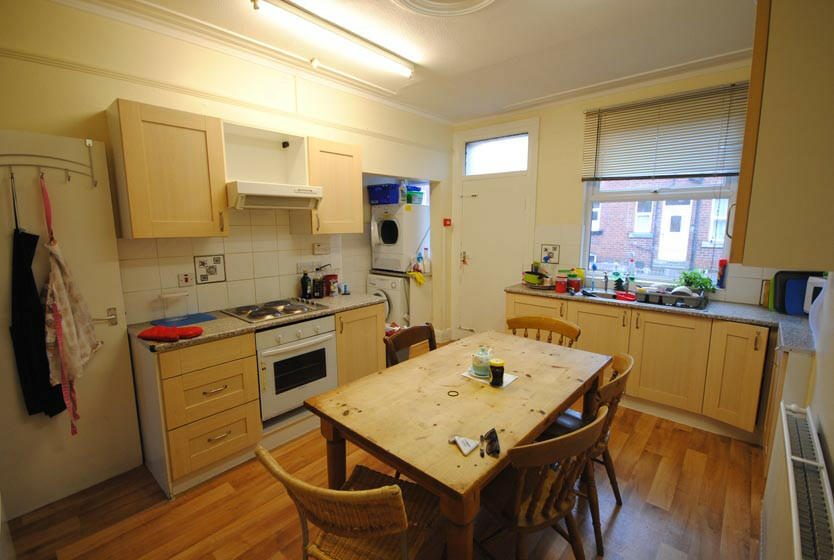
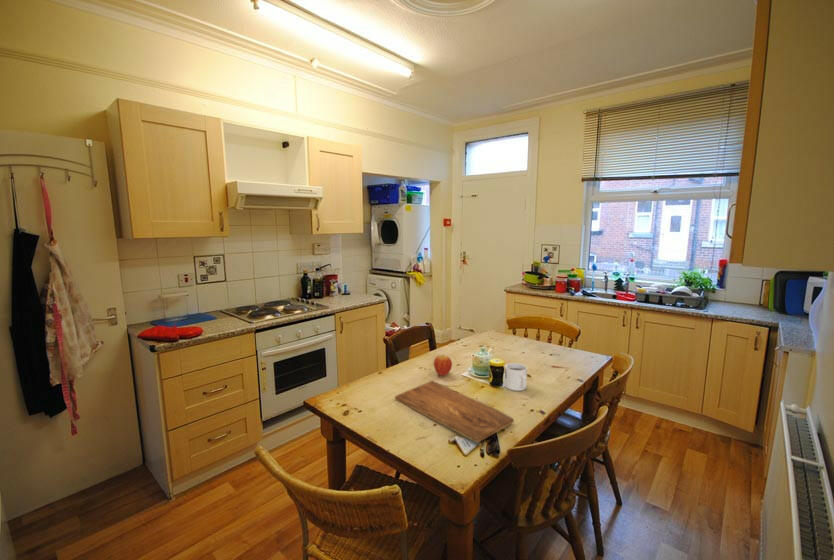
+ cutting board (451, 407)
+ fruit (442, 364)
+ mug (517, 377)
